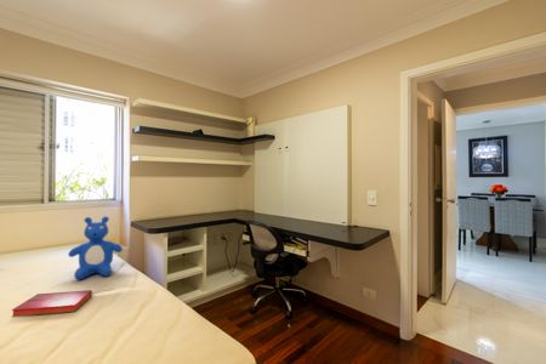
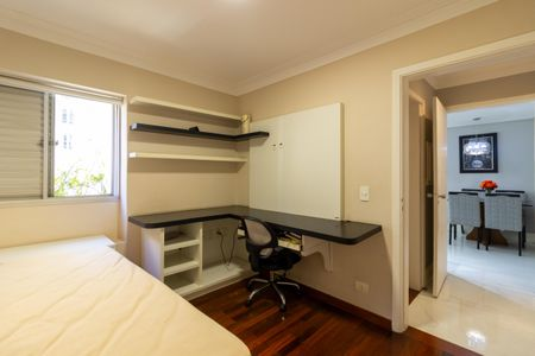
- teddy bear (95, 245)
- hardback book (55, 302)
